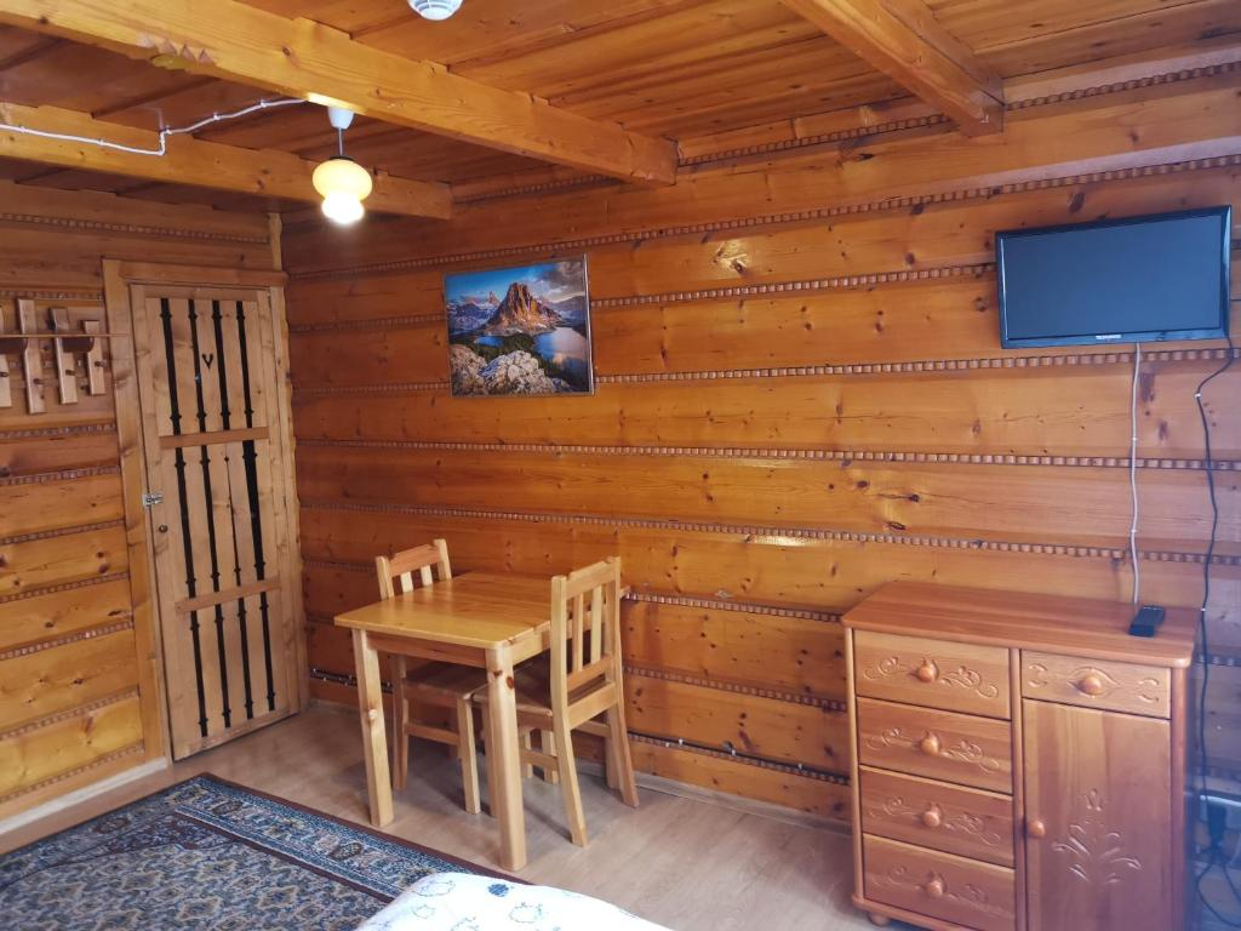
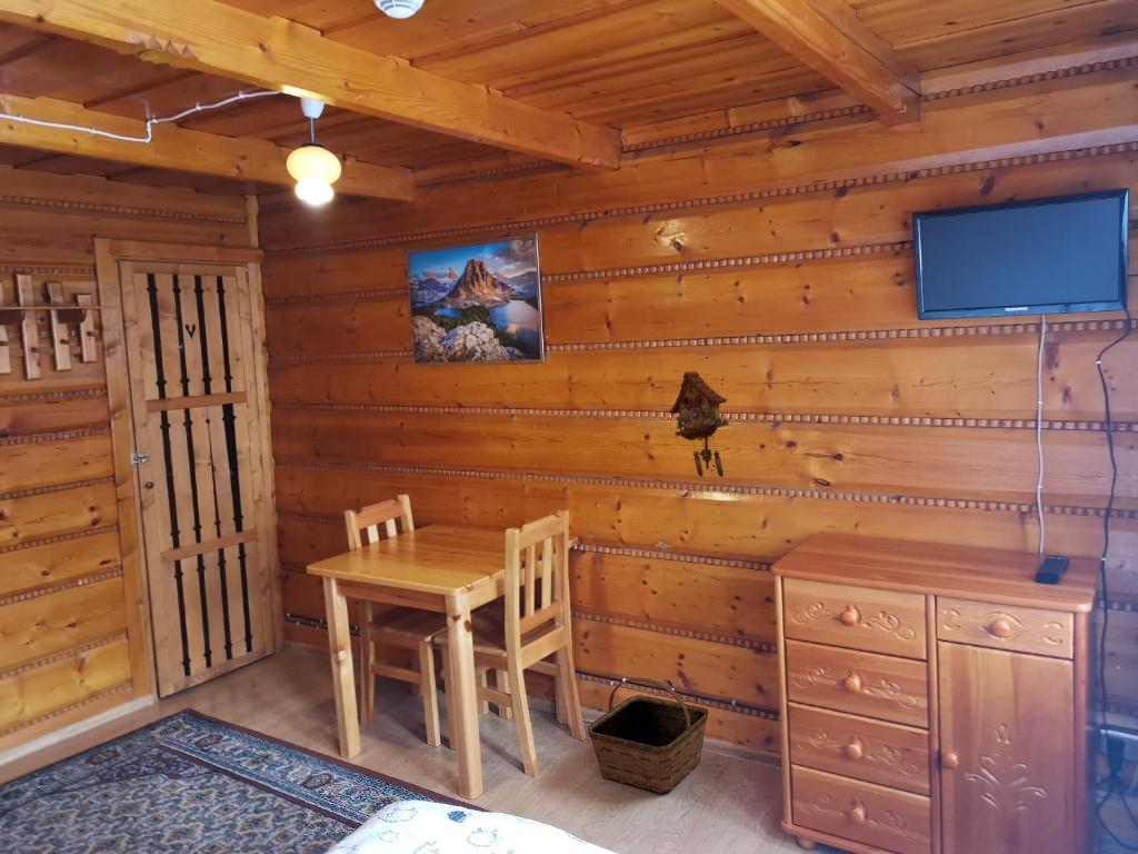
+ basket (649, 723)
+ cuckoo clock (698, 424)
